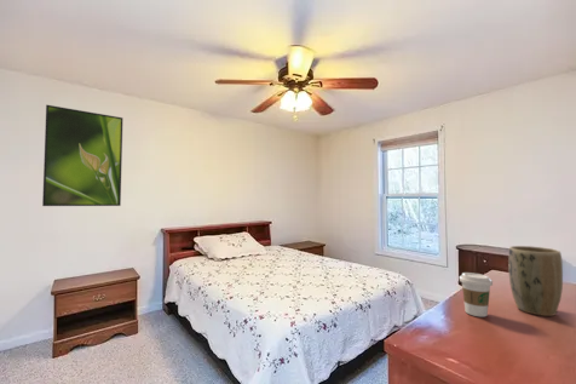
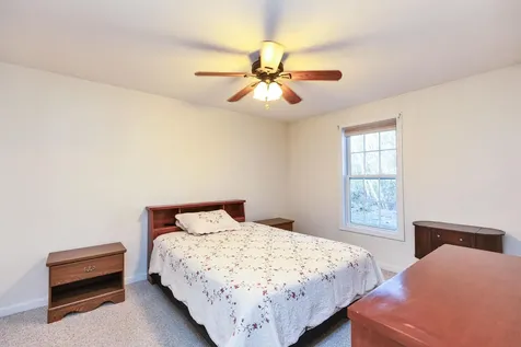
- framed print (85, 157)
- plant pot (534, 279)
- coffee cup (476, 293)
